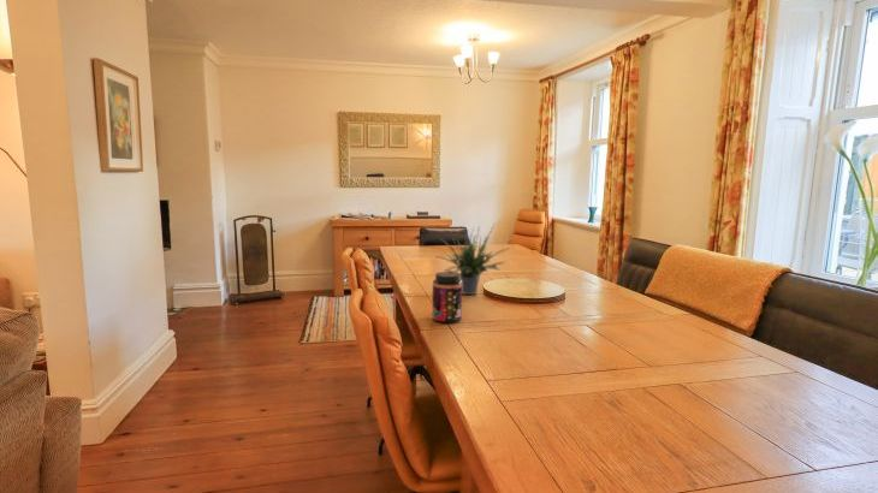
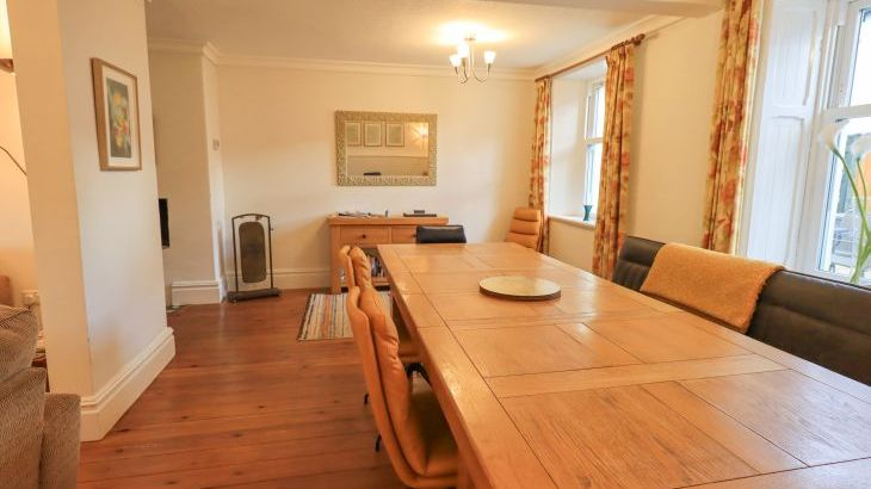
- potted plant (469, 256)
- jar (446, 296)
